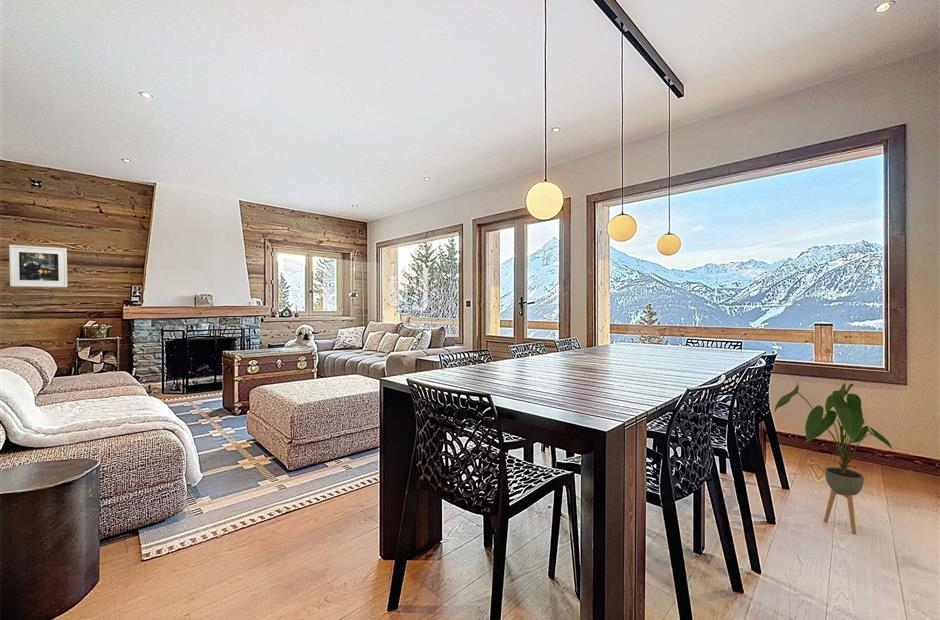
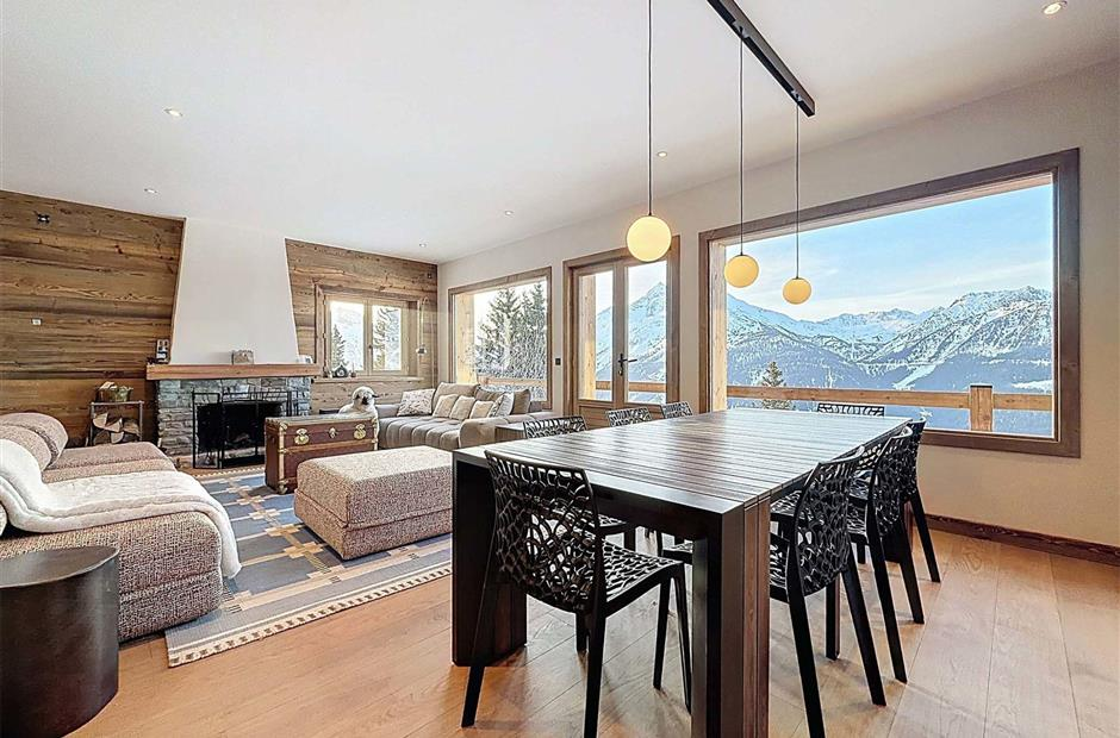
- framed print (39, 266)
- house plant (838, 455)
